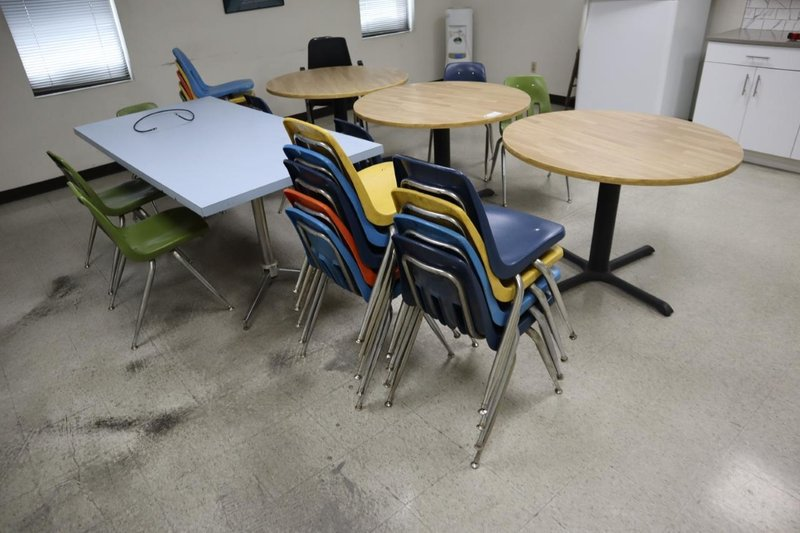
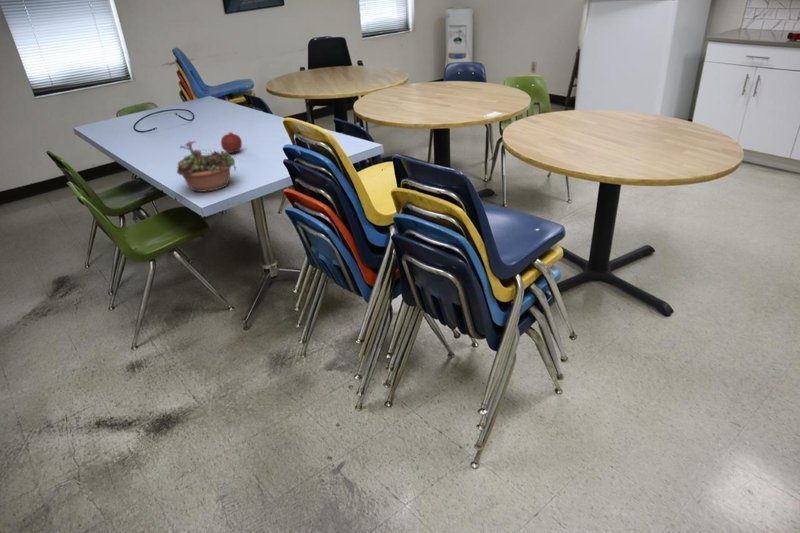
+ succulent planter (206, 164)
+ fruit (231, 142)
